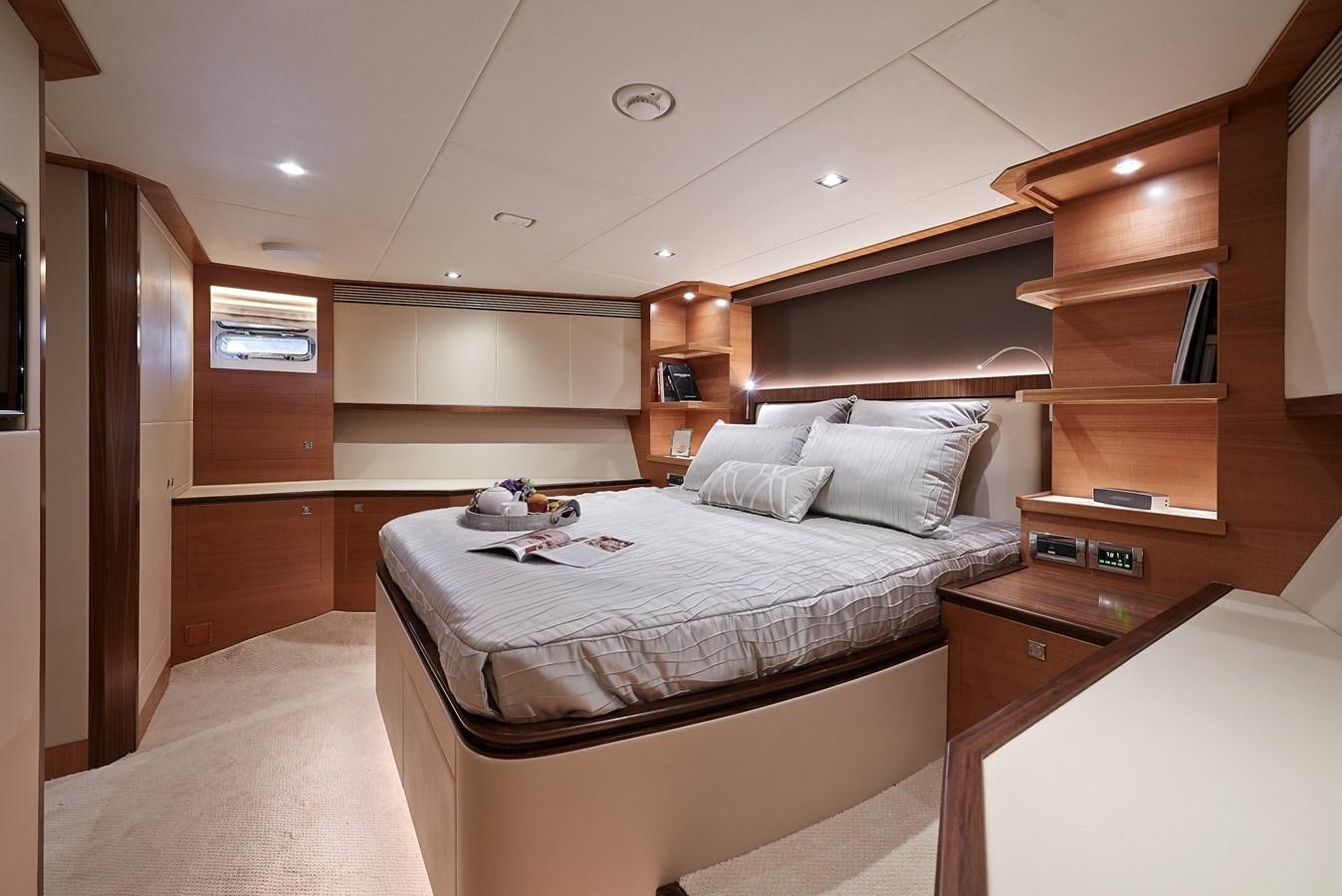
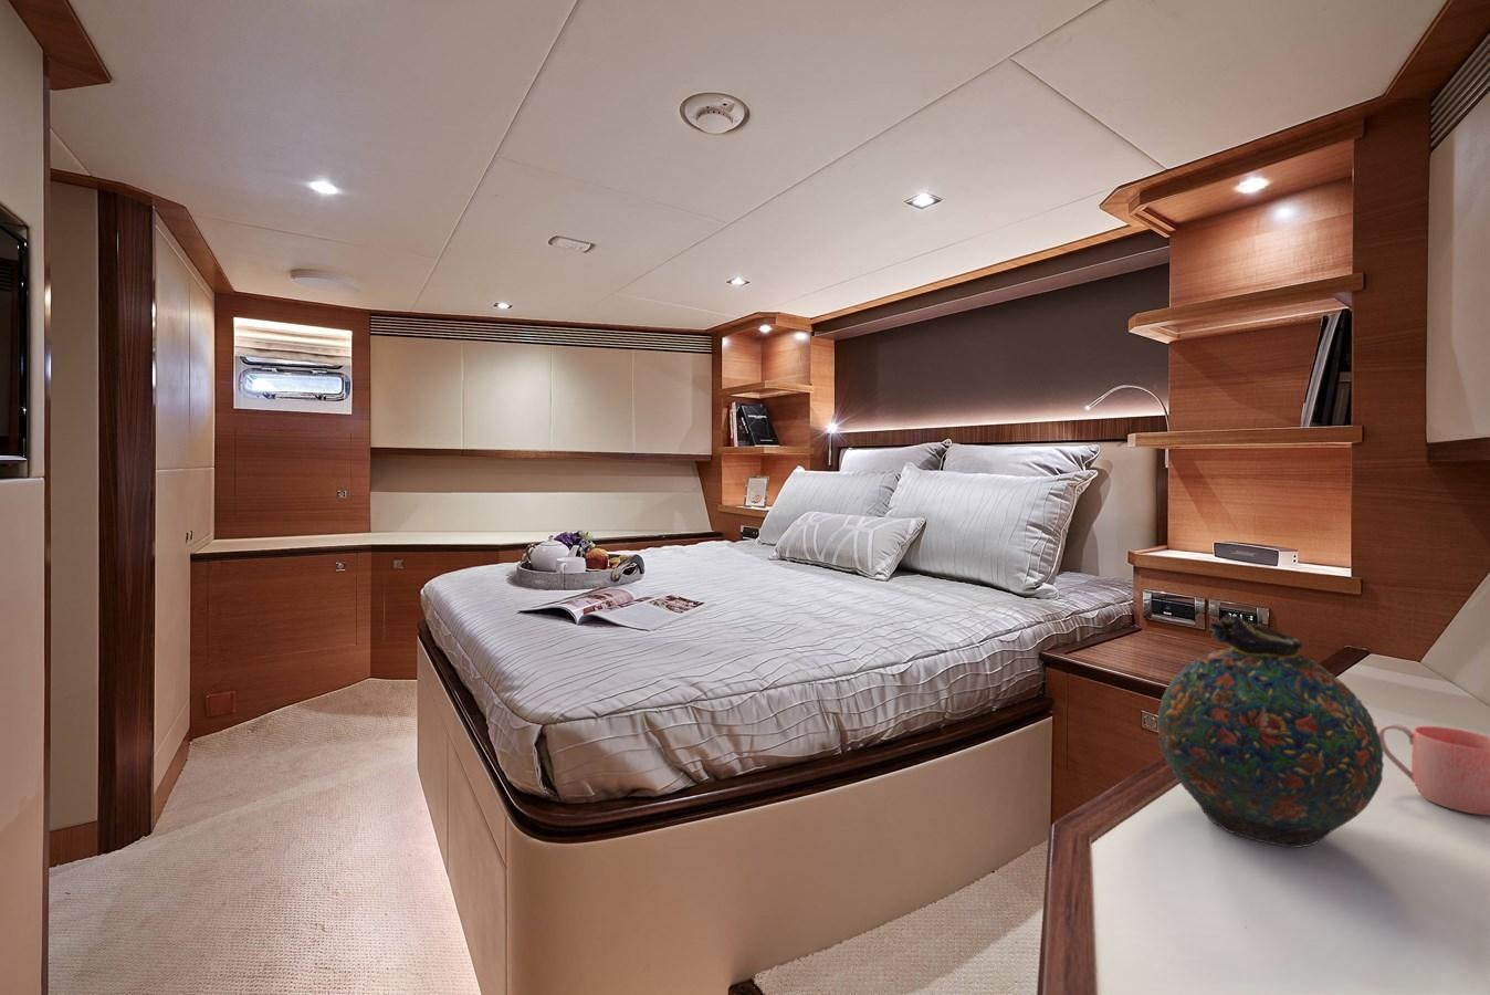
+ mug (1441, 765)
+ snuff bottle (1261, 720)
